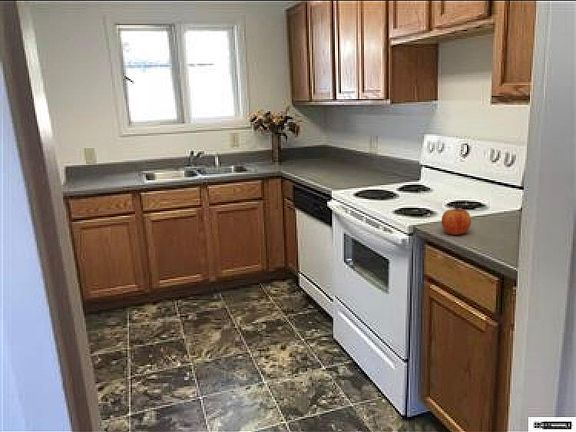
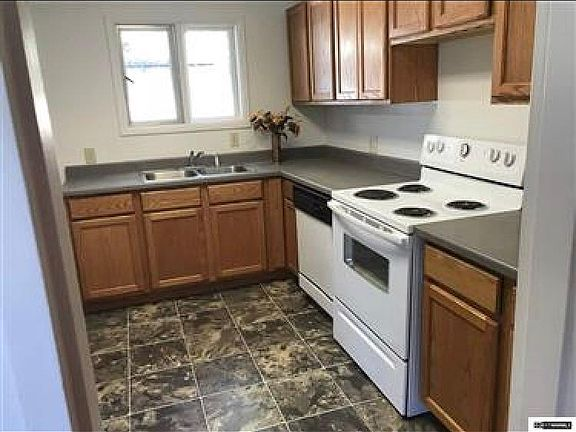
- apple (456, 219)
